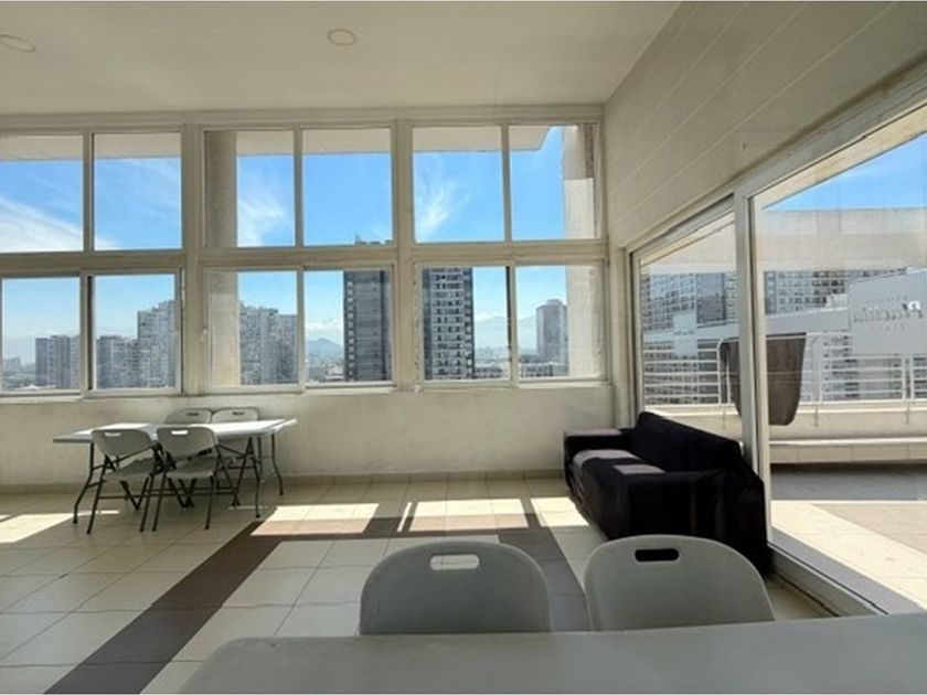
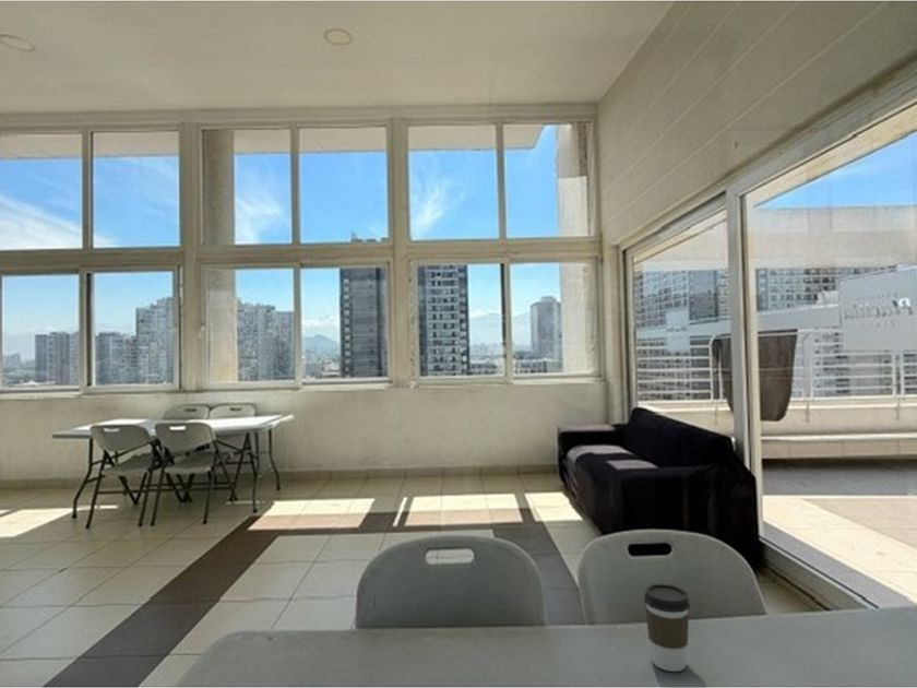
+ coffee cup (667, 627)
